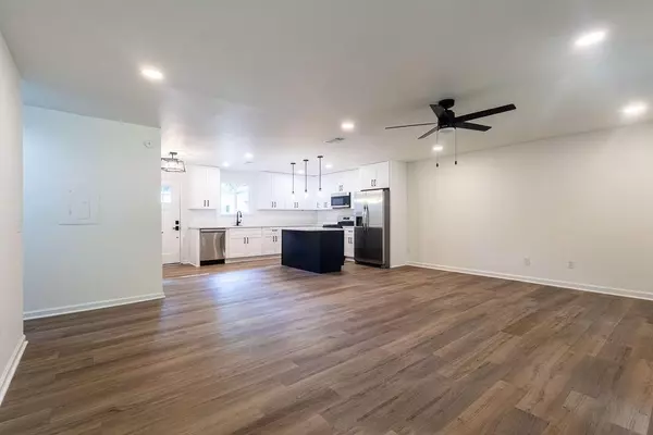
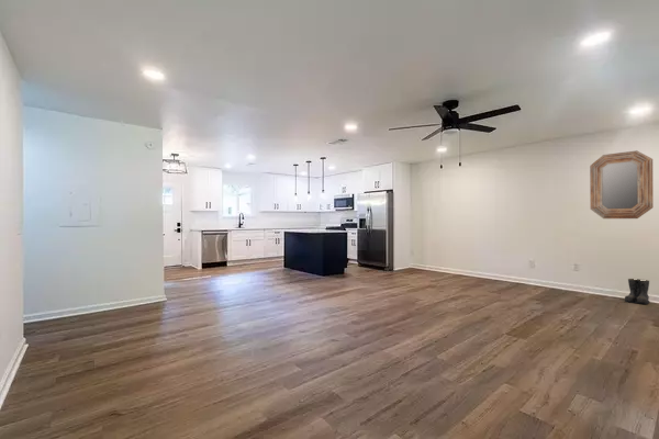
+ home mirror (619, 185)
+ boots (637, 290)
